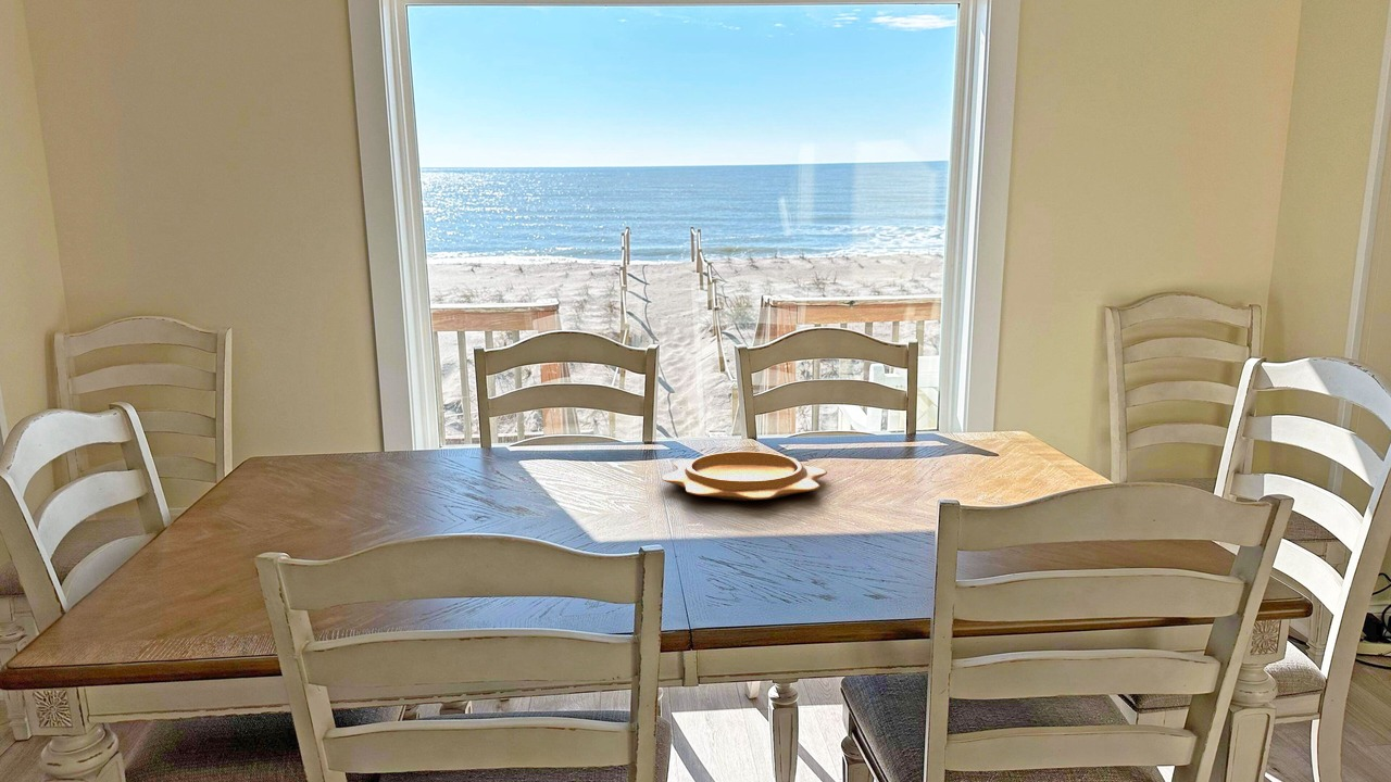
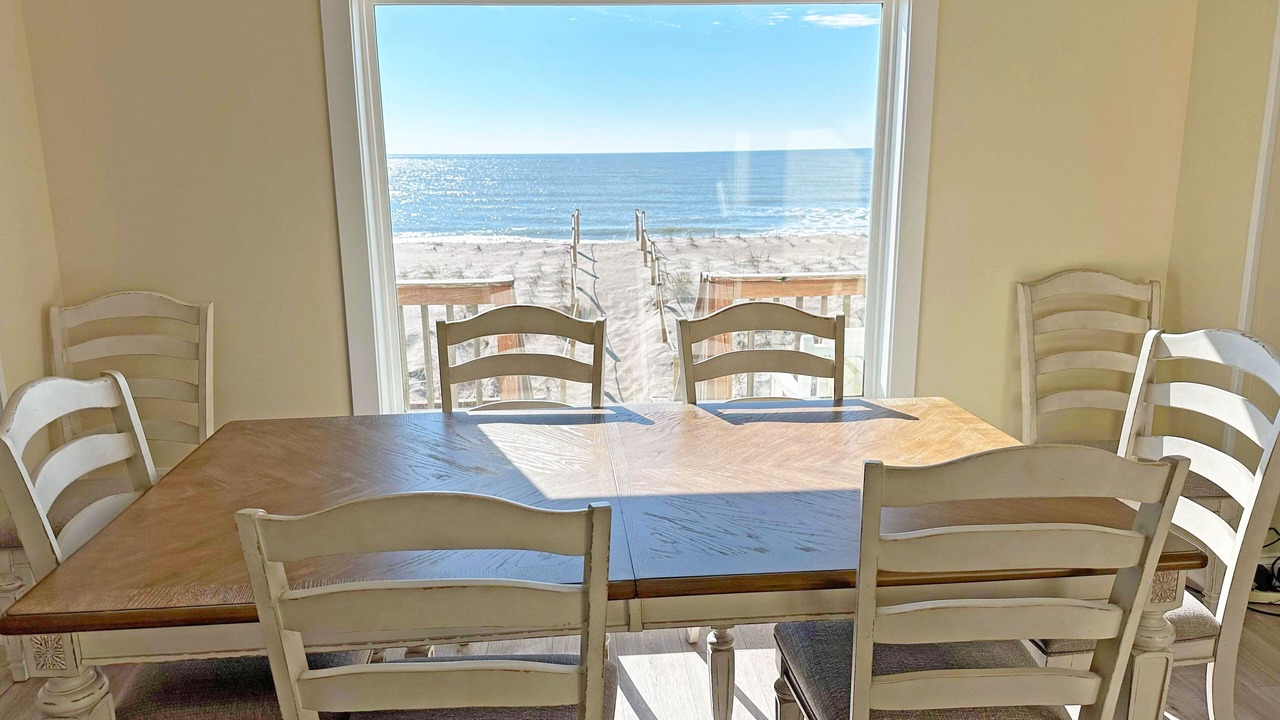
- decorative bowl (743, 474)
